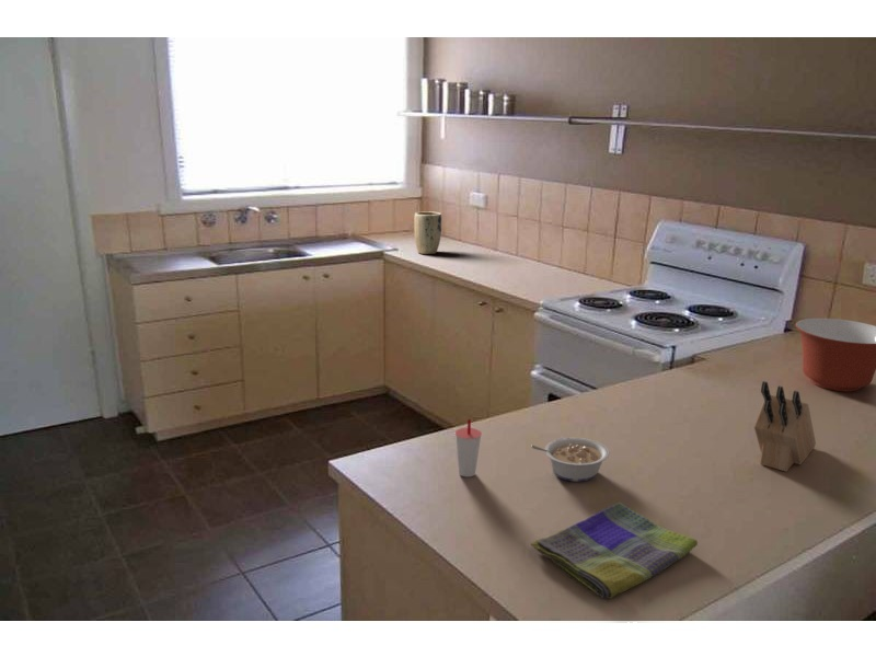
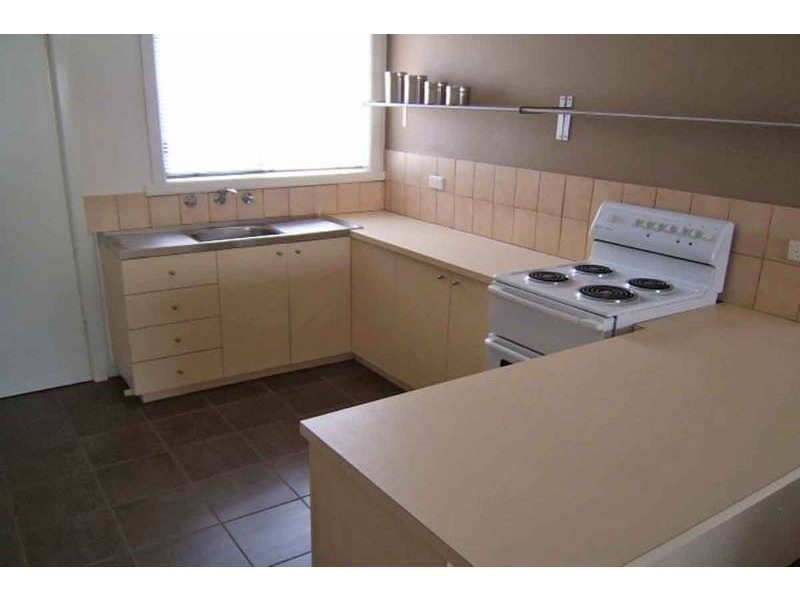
- cup (468, 446)
- legume (574, 459)
- mixing bowl (839, 357)
- plant pot (427, 232)
- knife block (787, 416)
- dish towel (614, 545)
